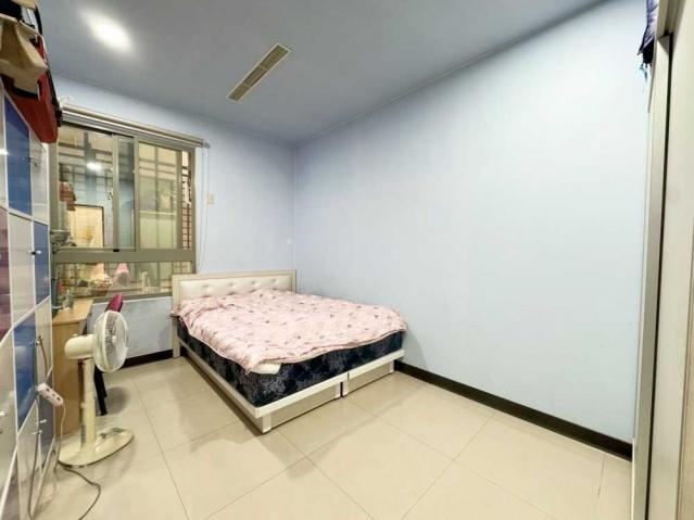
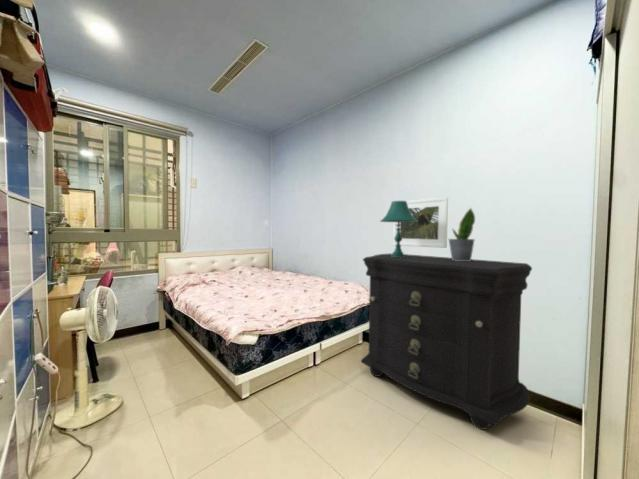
+ dresser (431, 323)
+ table lamp (398, 228)
+ potted plant (461, 234)
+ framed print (418, 223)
